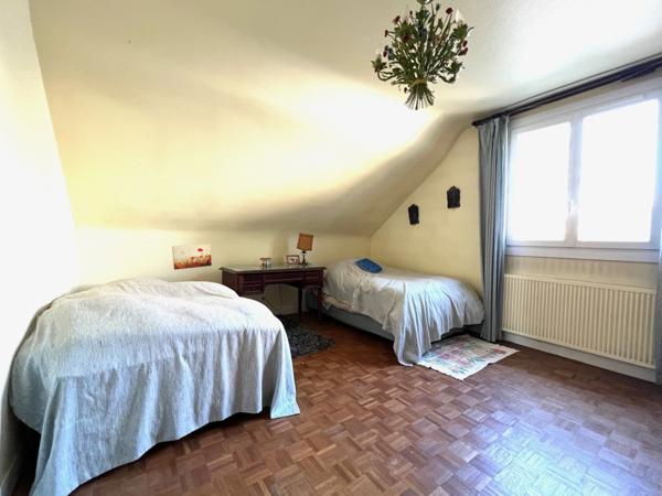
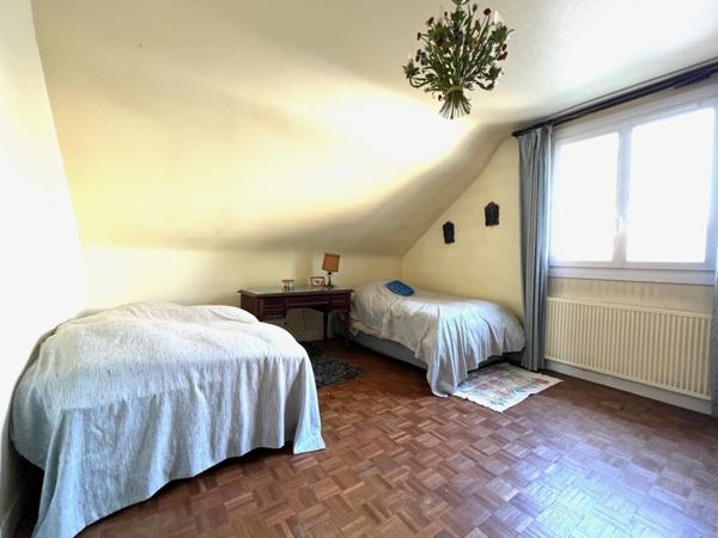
- wall art (192, 256)
